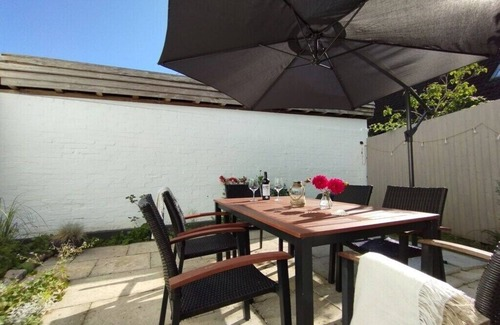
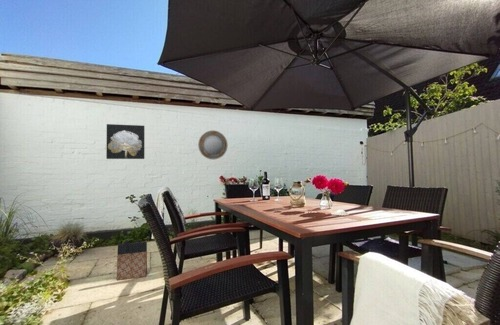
+ home mirror (213, 144)
+ bag (132, 258)
+ wall art (126, 141)
